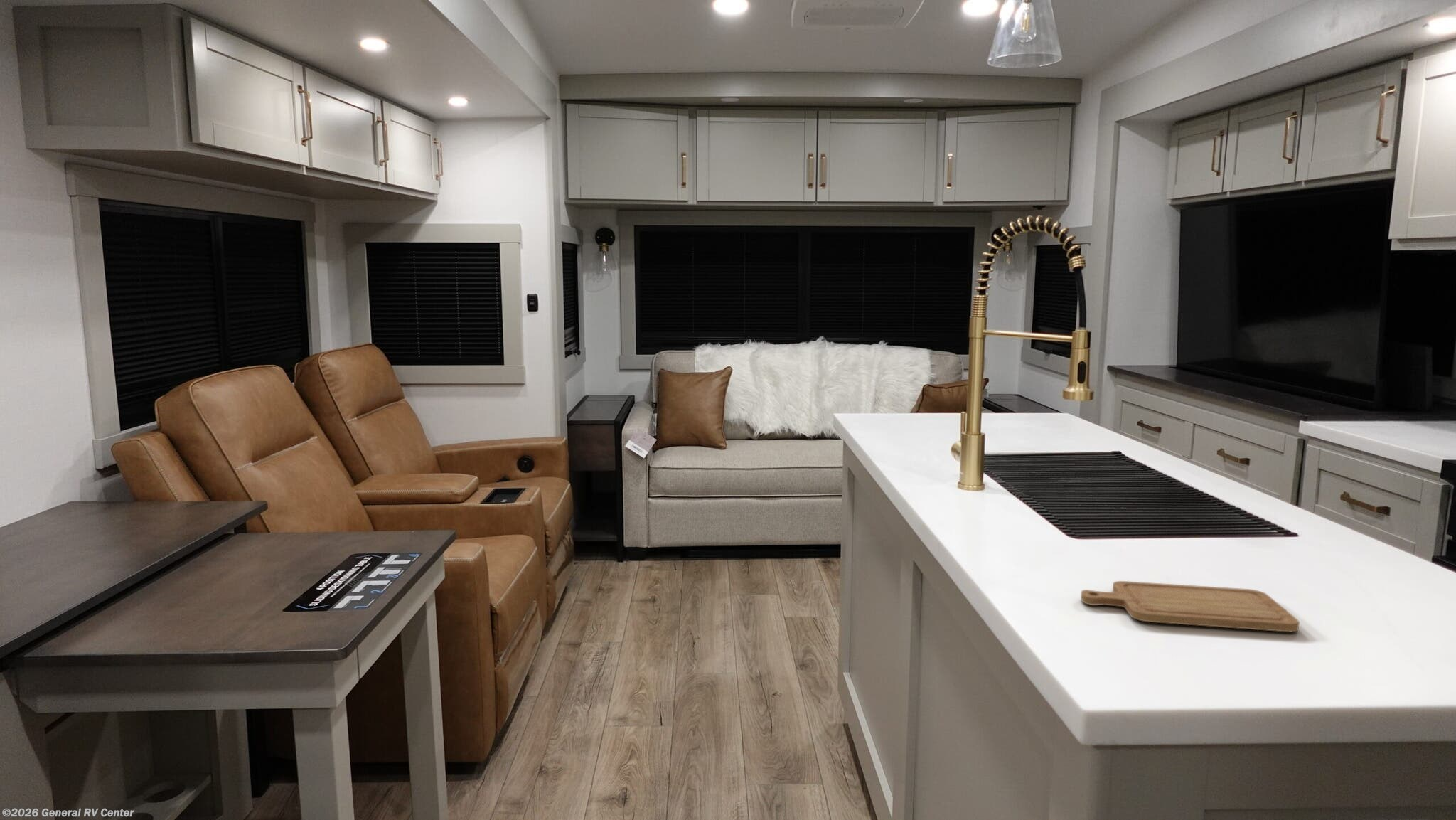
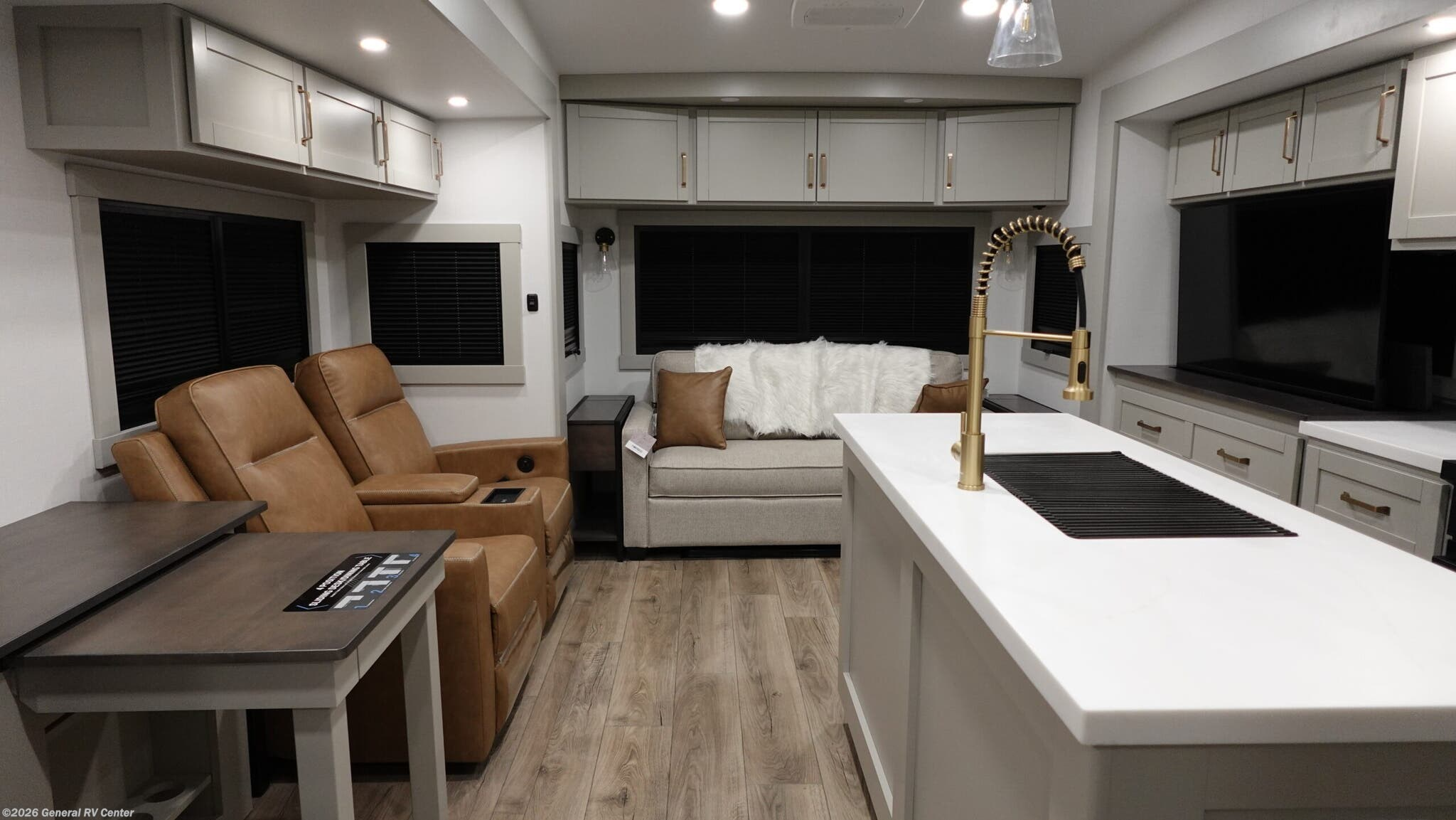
- chopping board (1179, 603)
